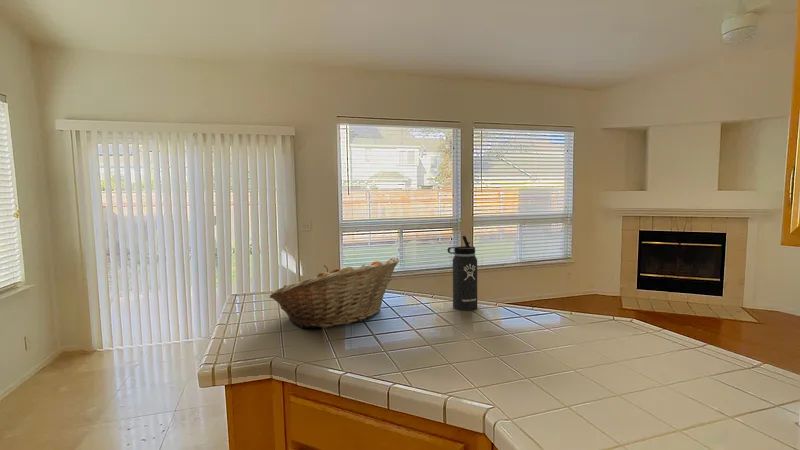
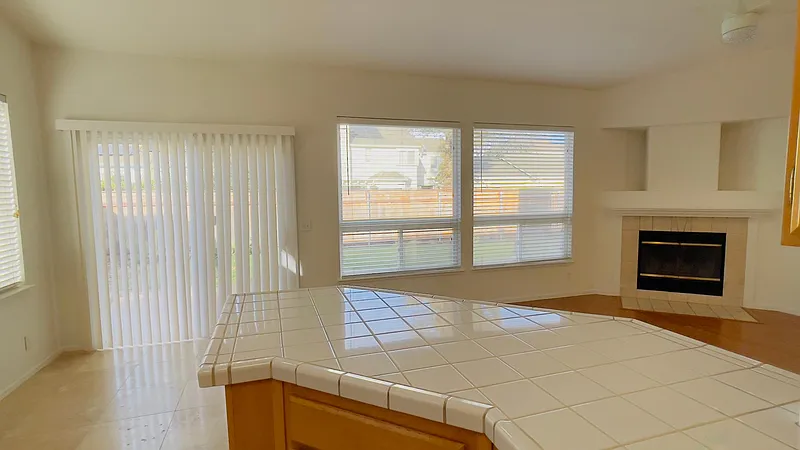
- thermos bottle (462, 271)
- fruit basket (339, 287)
